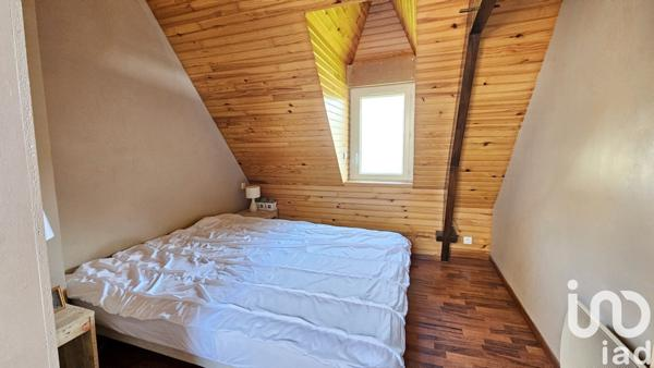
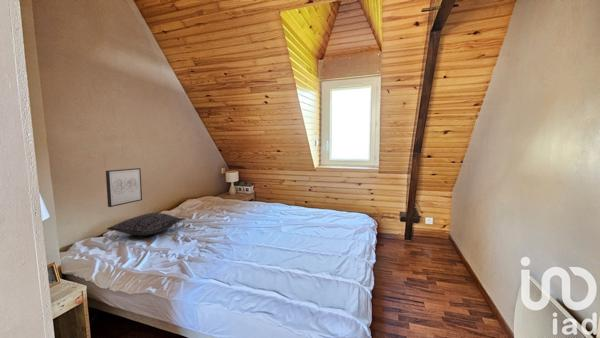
+ wall art (125, 186)
+ pillow (148, 223)
